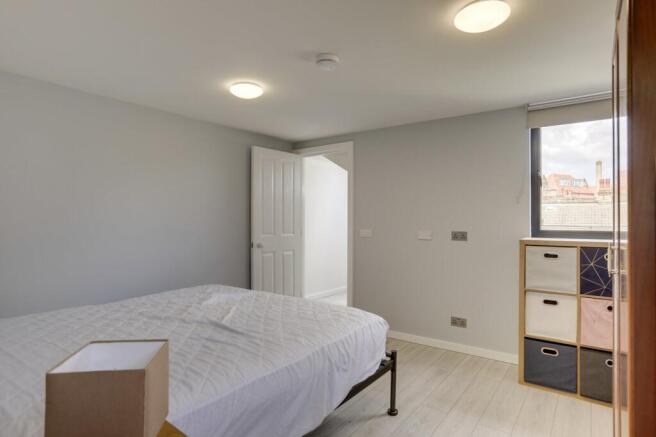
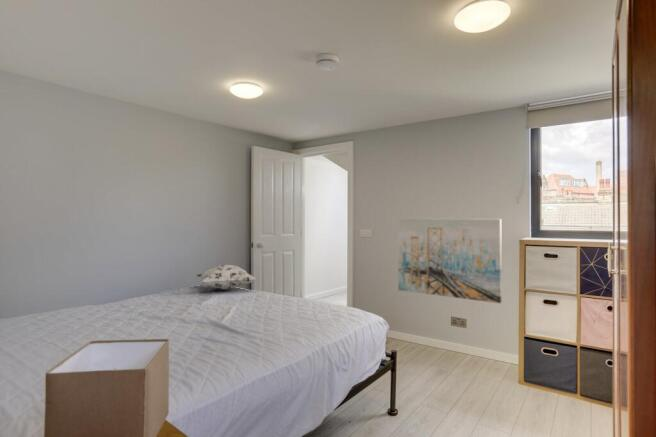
+ decorative pillow (225, 277)
+ wall art (445, 257)
